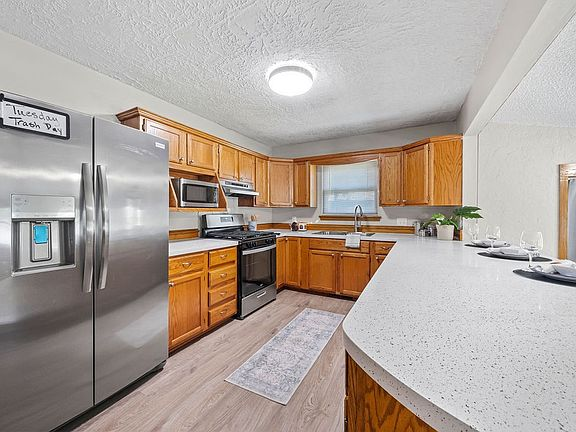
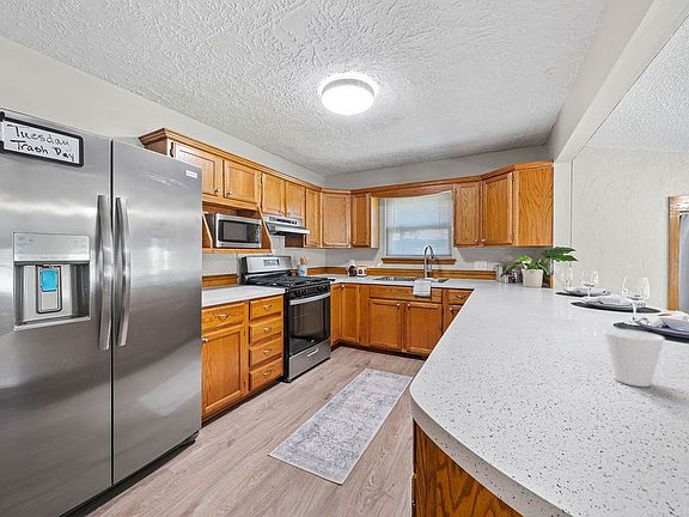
+ cup (632, 357)
